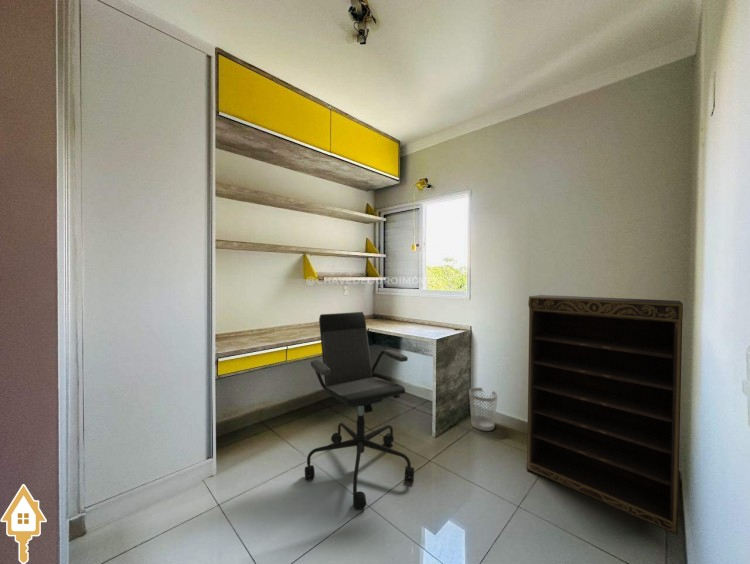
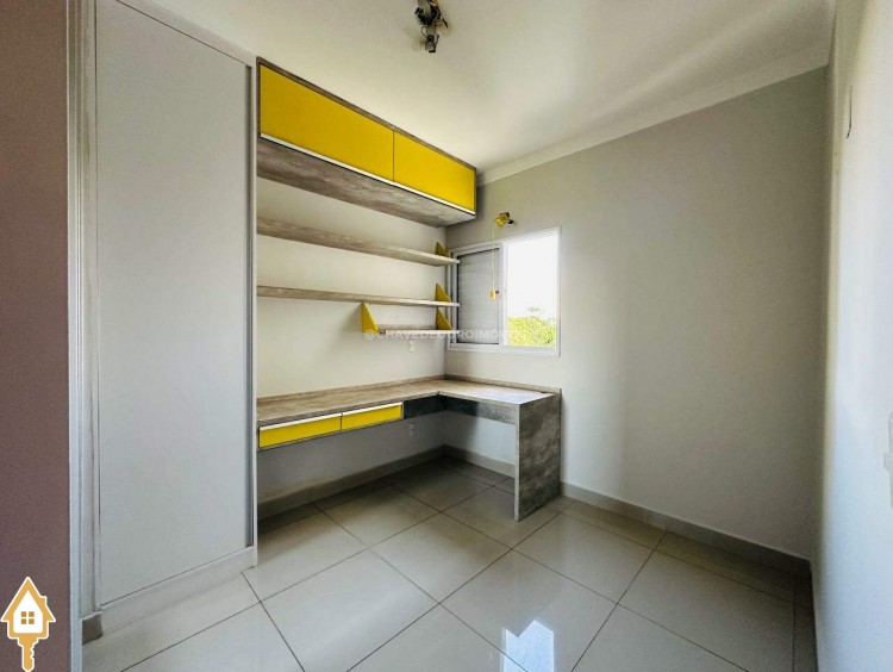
- bookshelf (596, 392)
- office chair (358, 392)
- wastebasket (483, 408)
